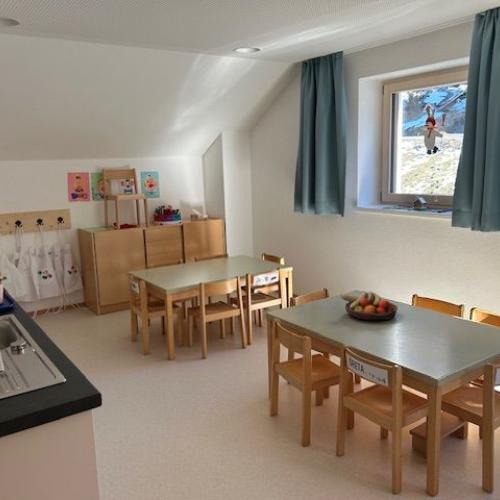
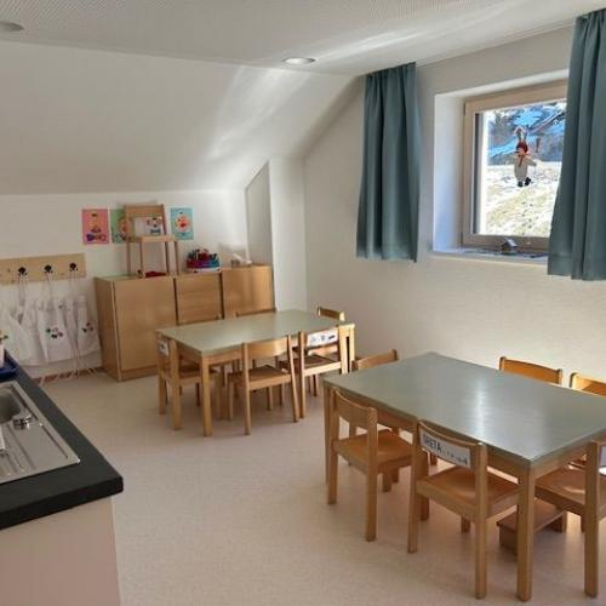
- fruit bowl (370, 304)
